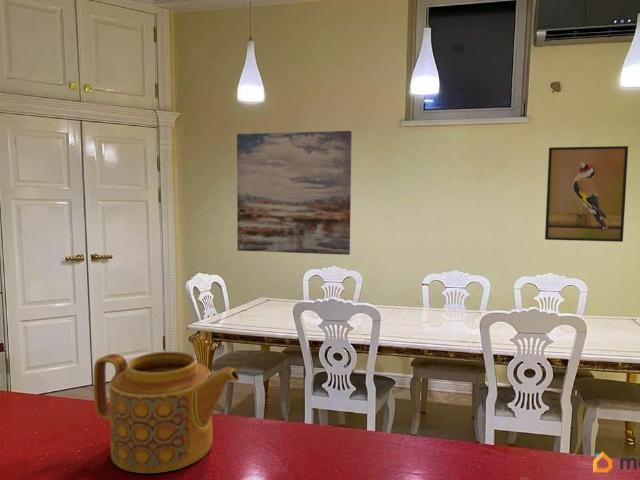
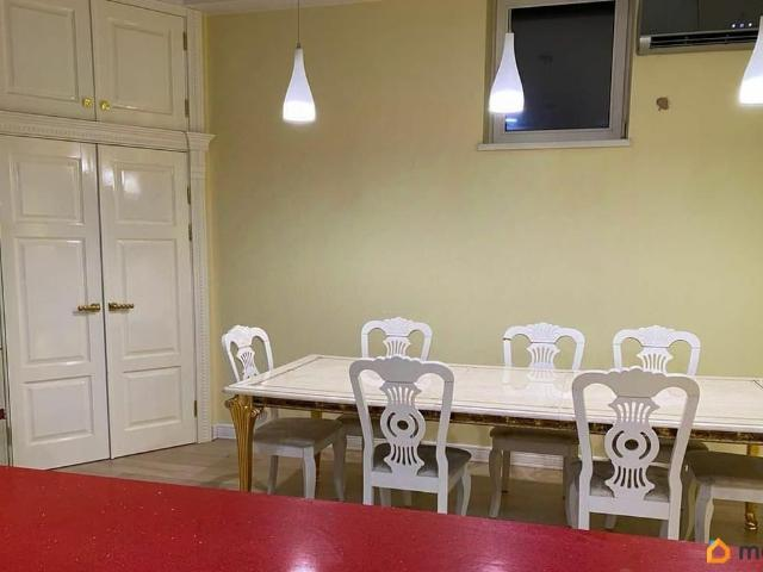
- wall art (292, 193)
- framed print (585, 194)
- teapot (165, 404)
